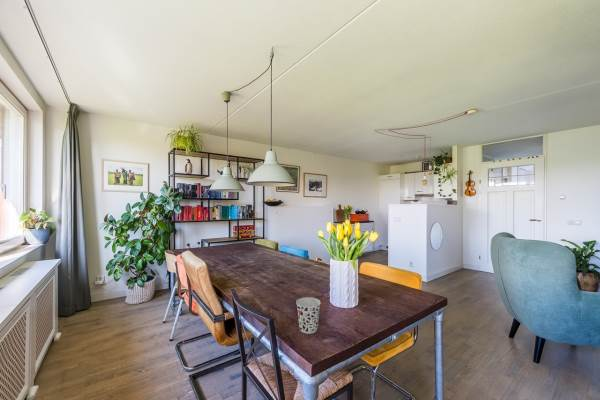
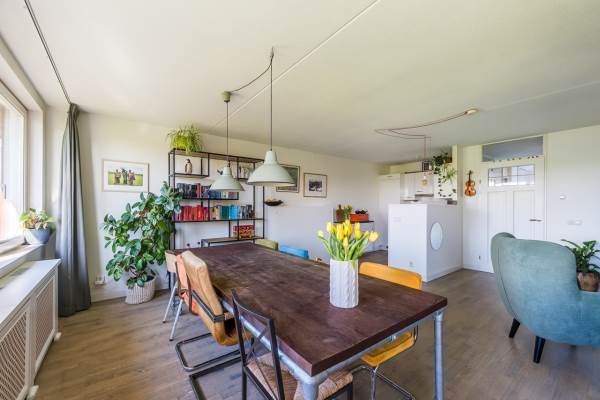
- cup (308, 315)
